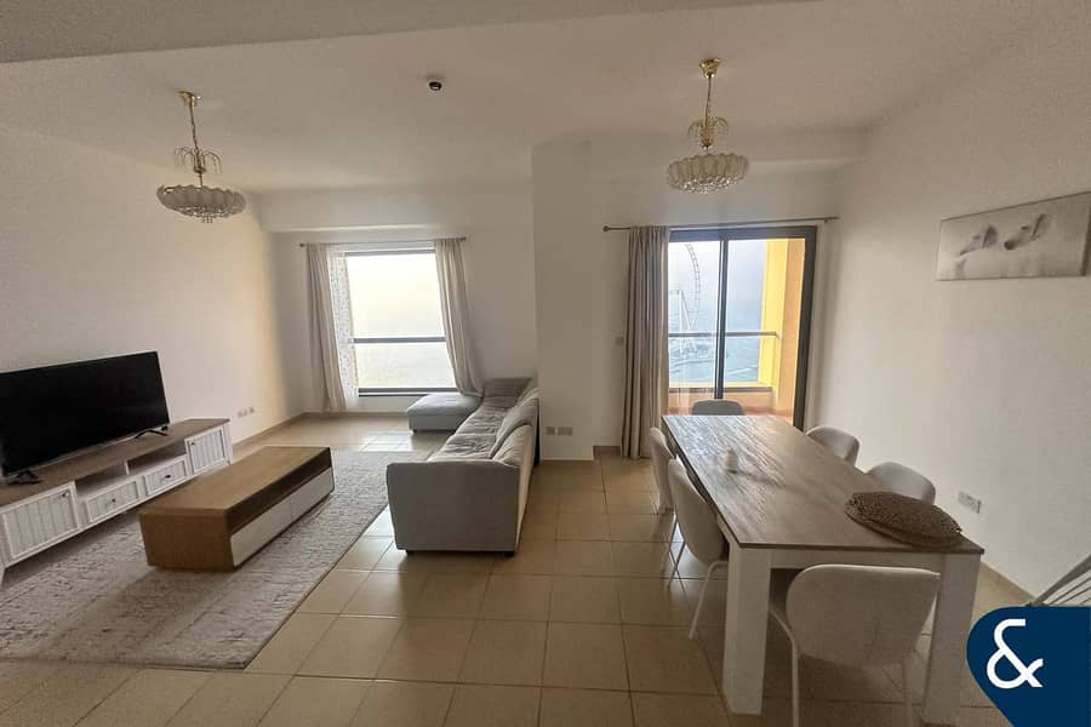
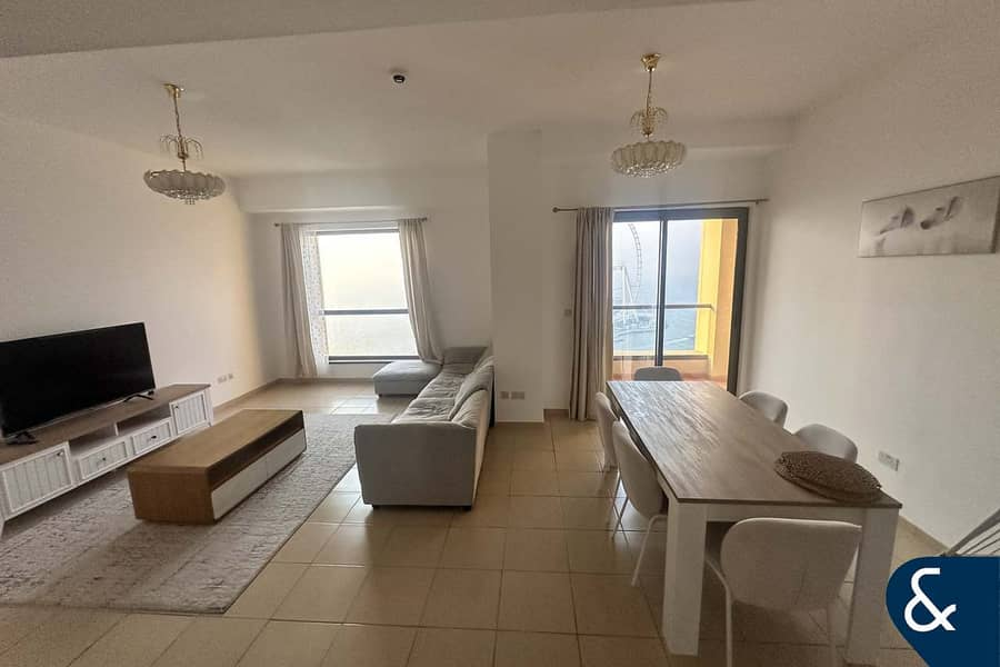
- candle (725, 459)
